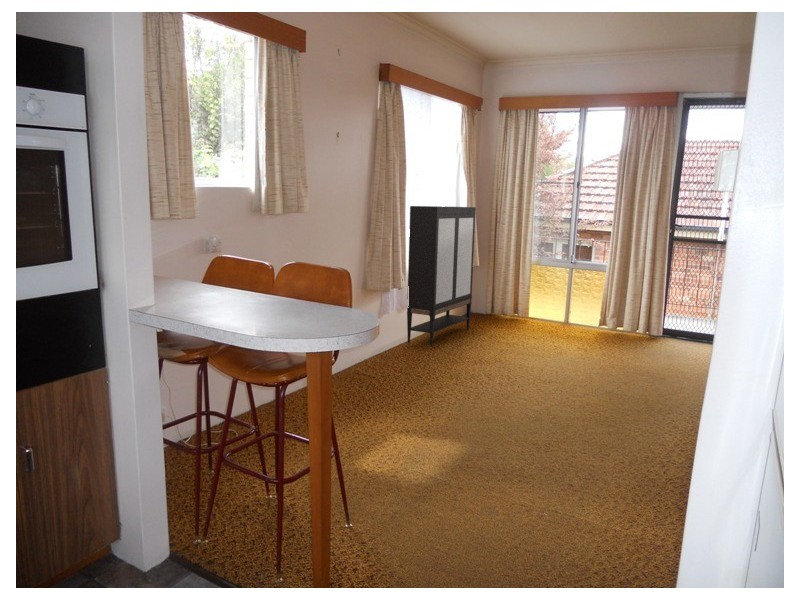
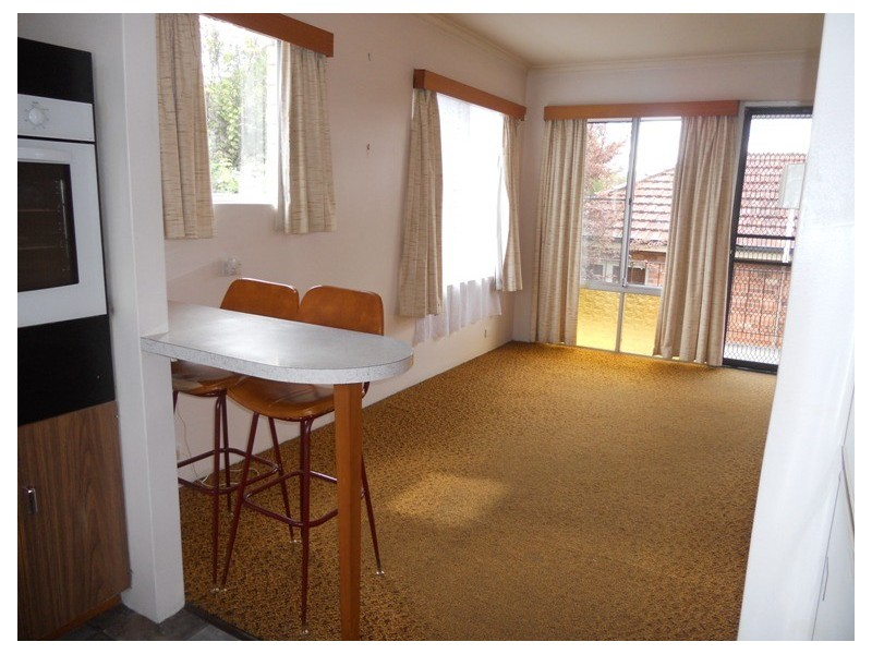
- storage cabinet (442, 272)
